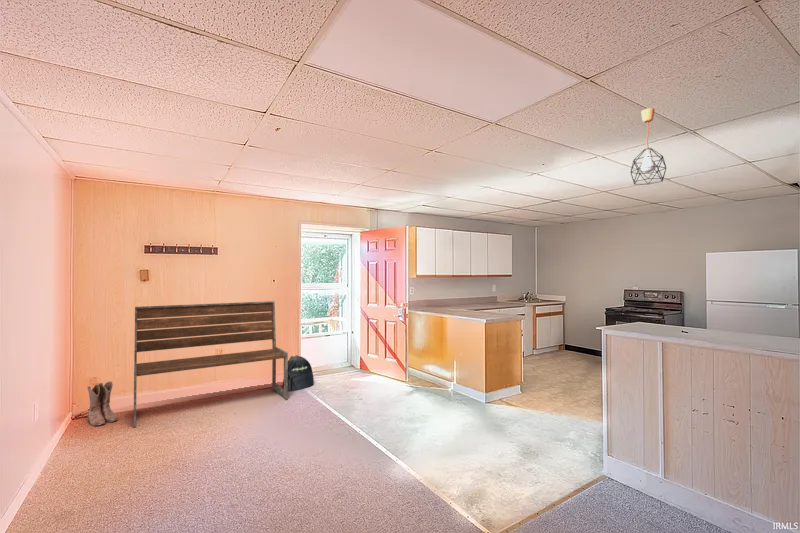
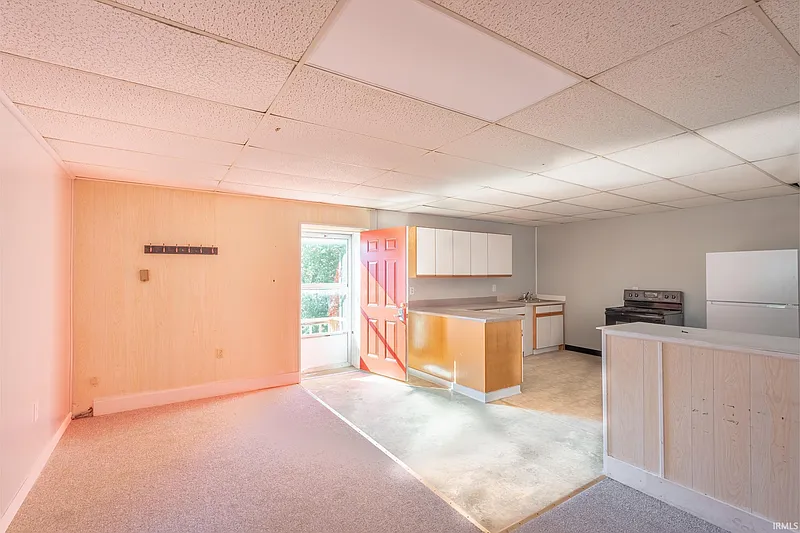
- bench (213, 355)
- pendant light (647, 146)
- boots (102, 402)
- backpack (298, 371)
